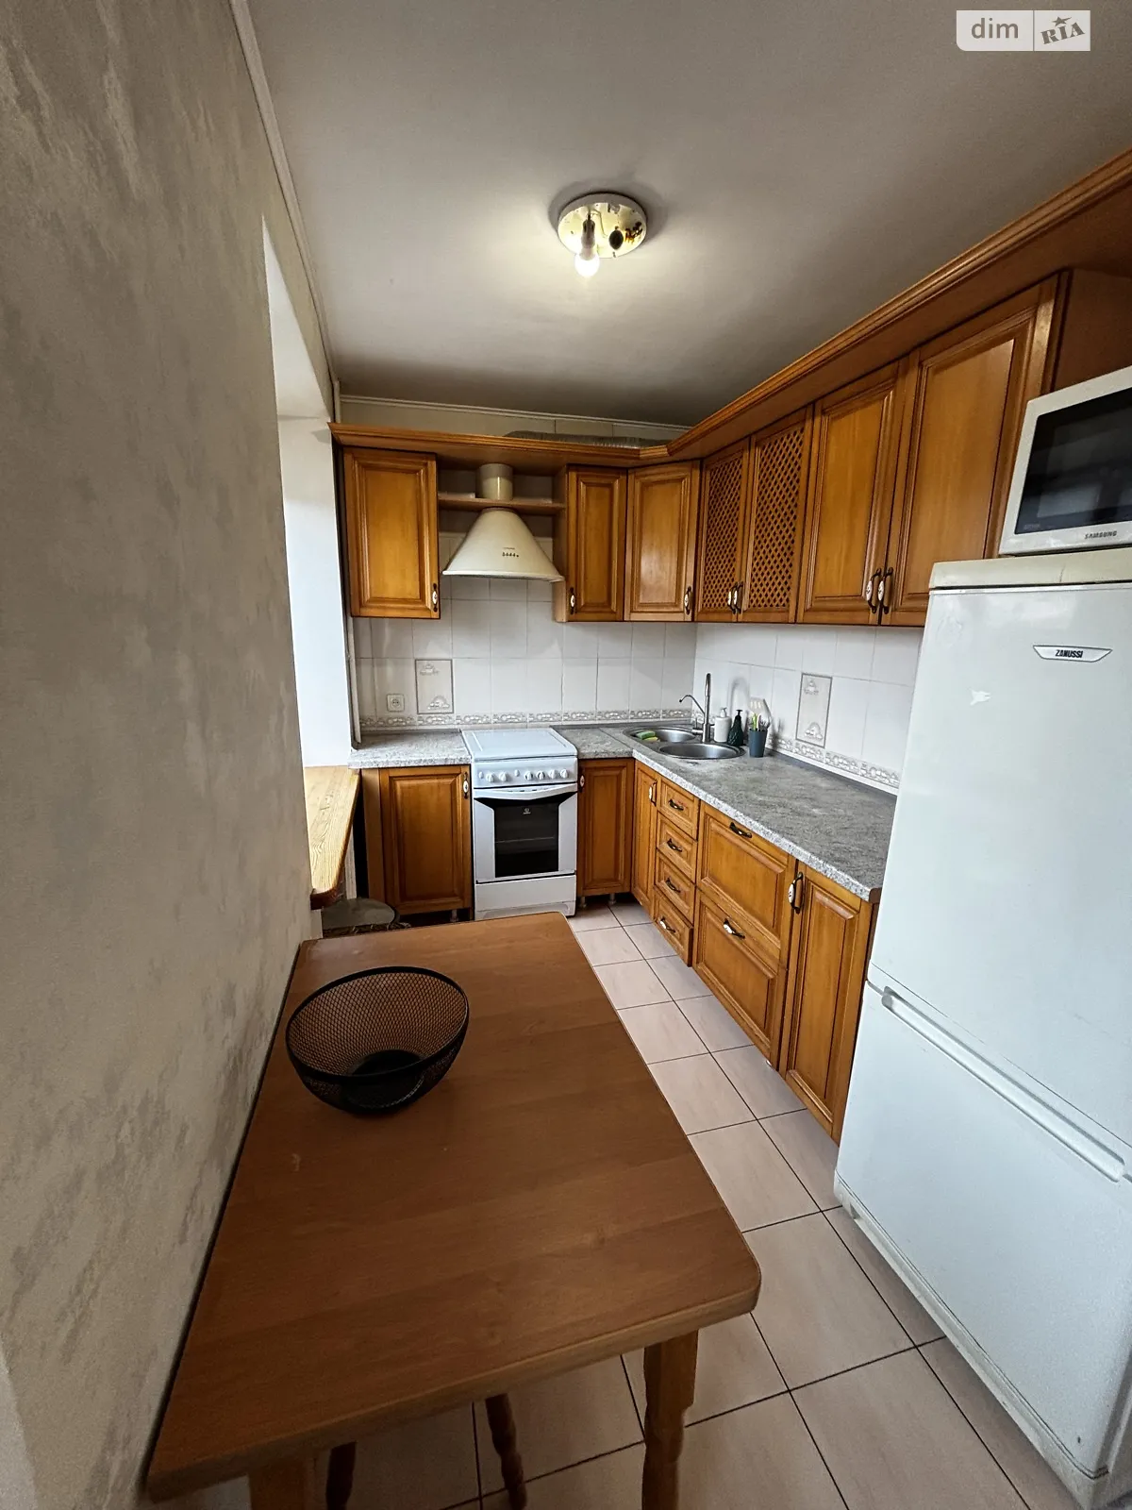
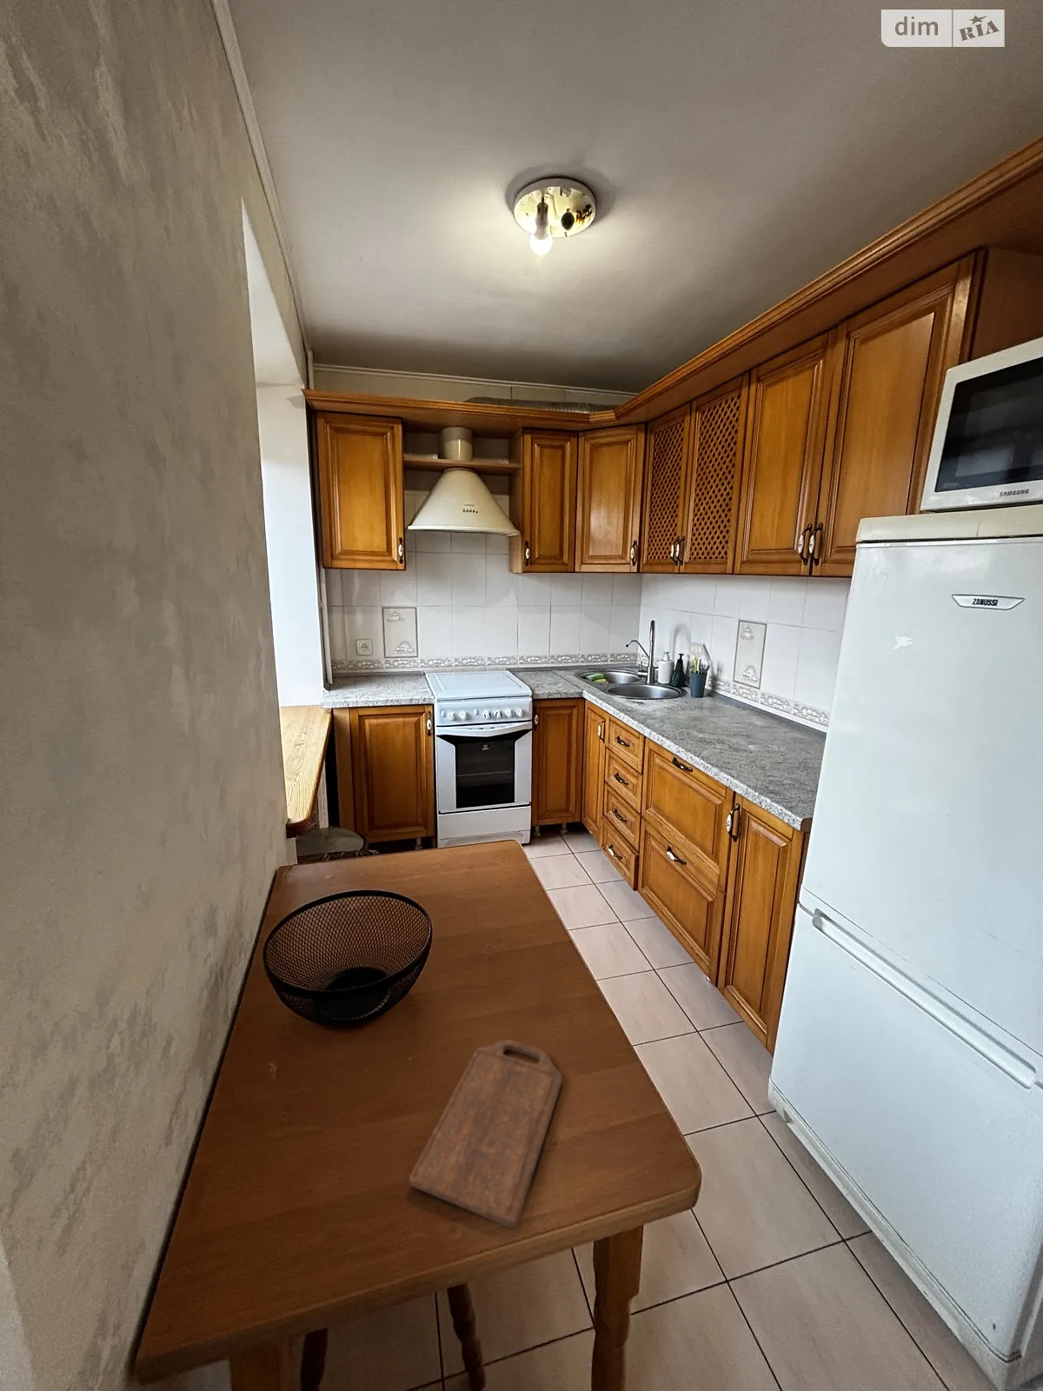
+ cutting board (497, 1114)
